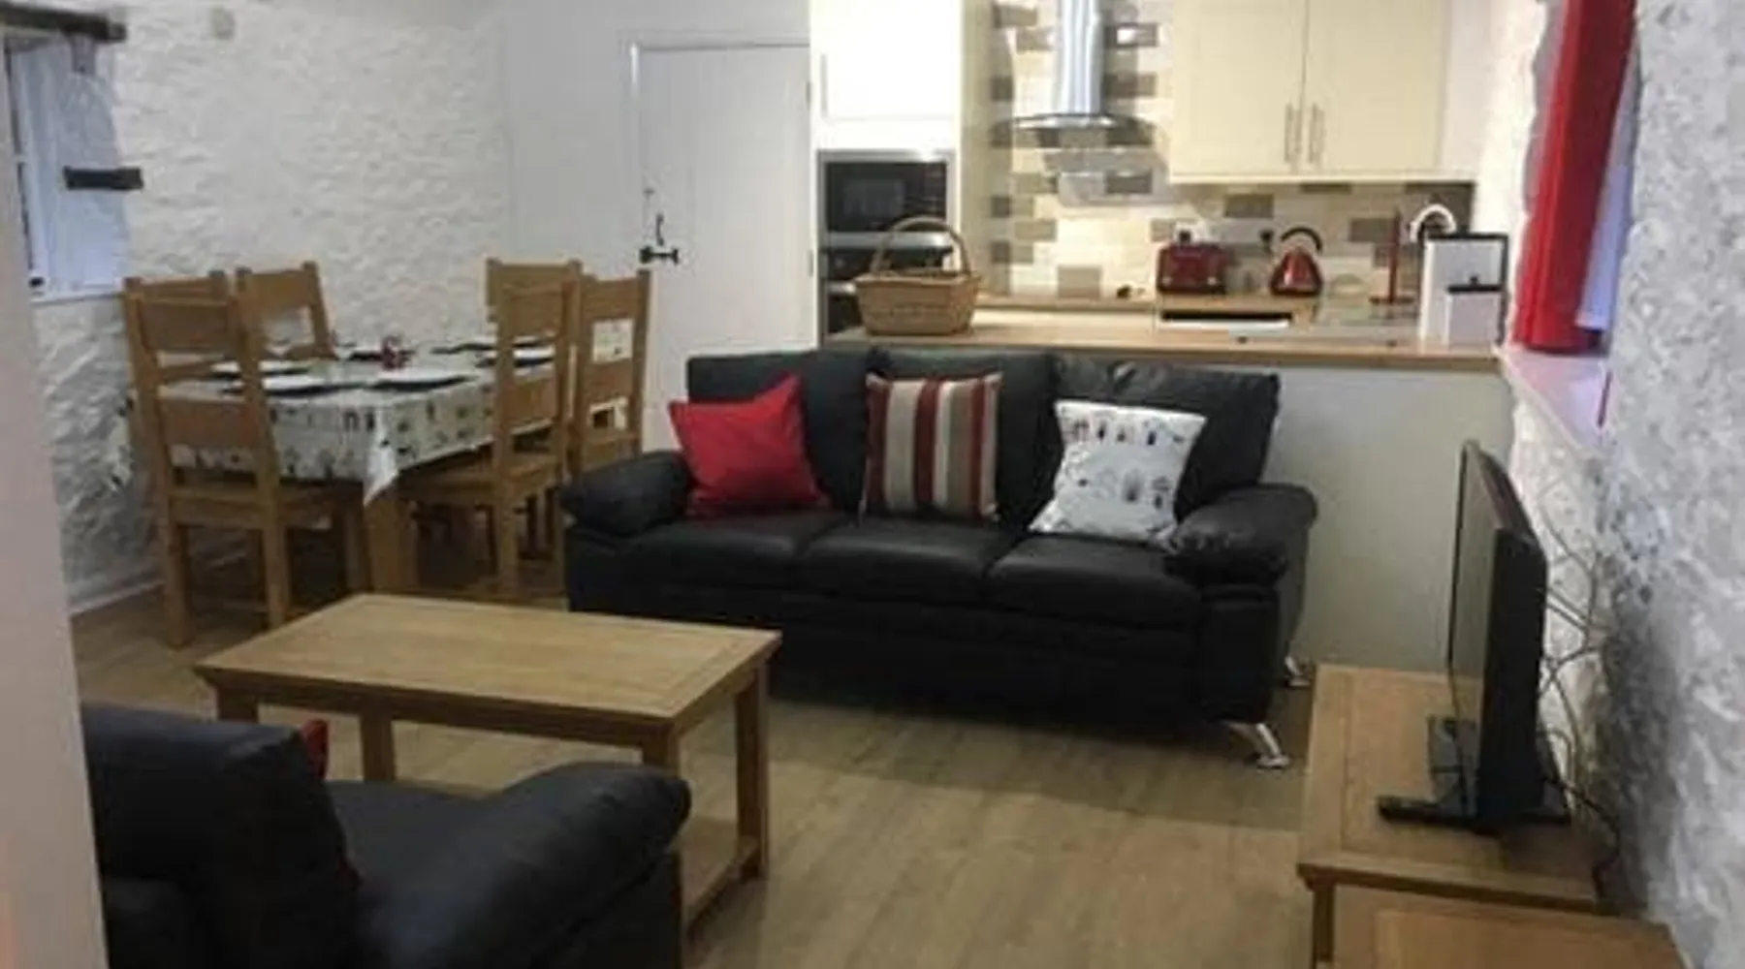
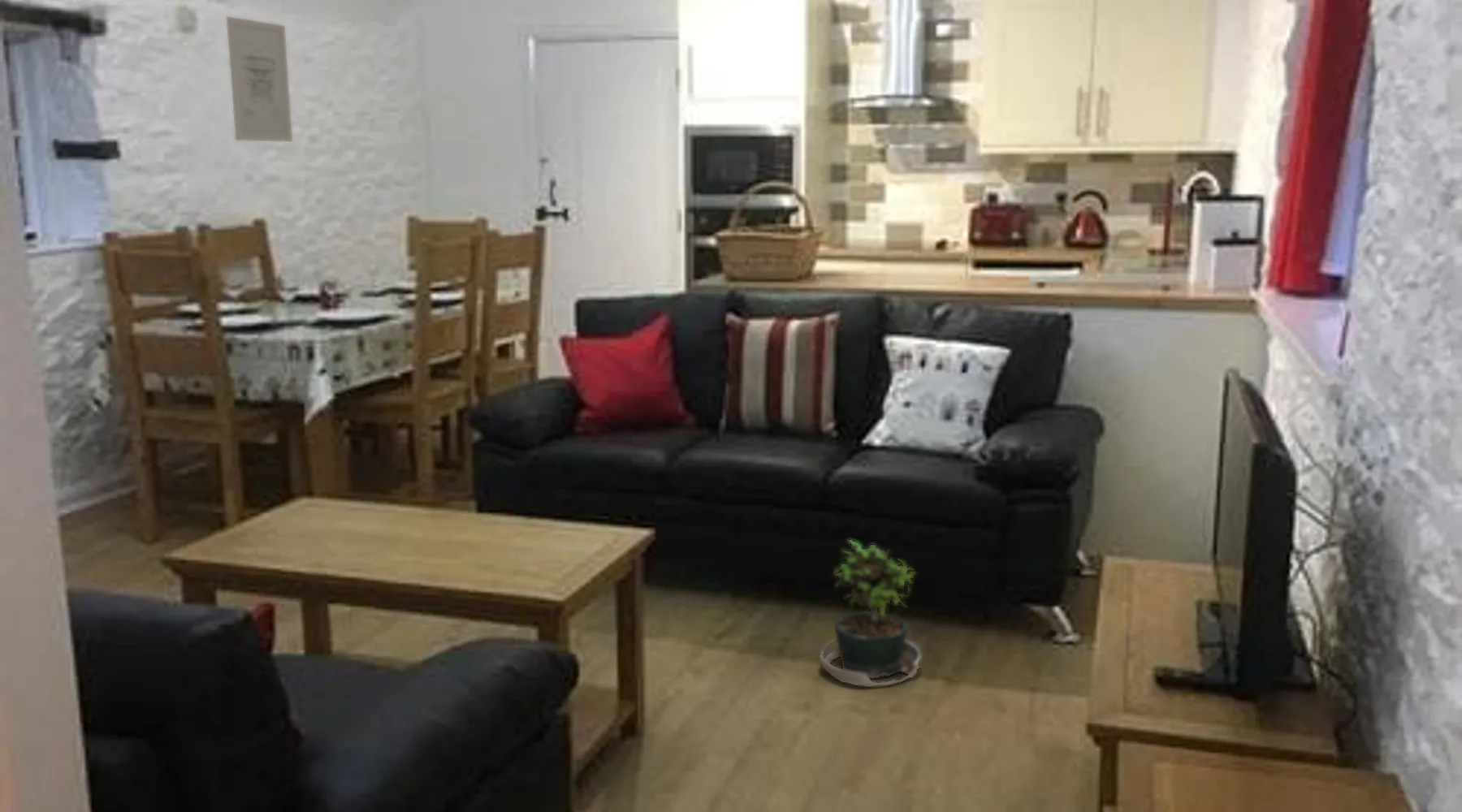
+ wall art (261, 81)
+ potted plant (873, 603)
